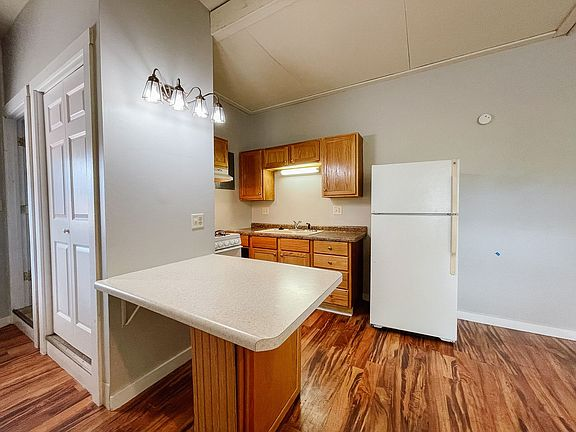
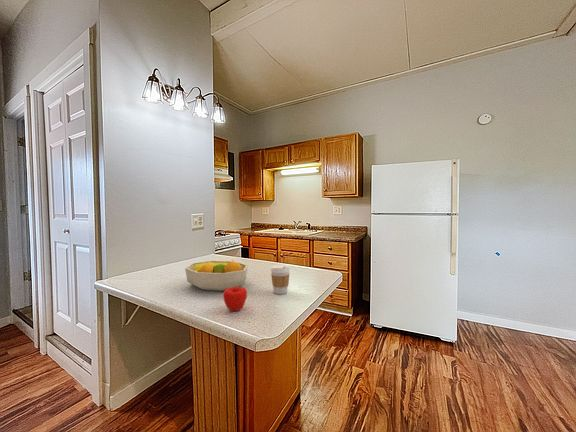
+ fruit bowl (217, 271)
+ coffee cup (280, 278)
+ apple (235, 298)
